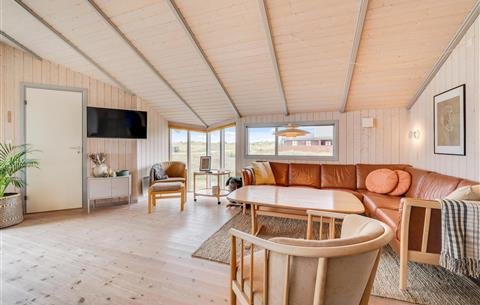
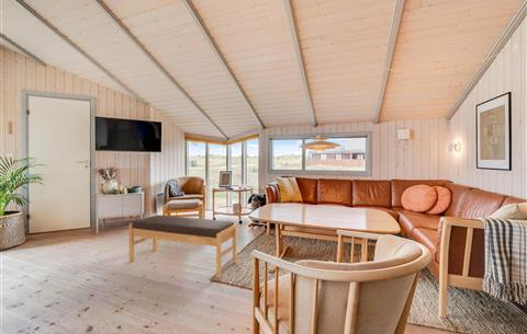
+ bench (182, 241)
